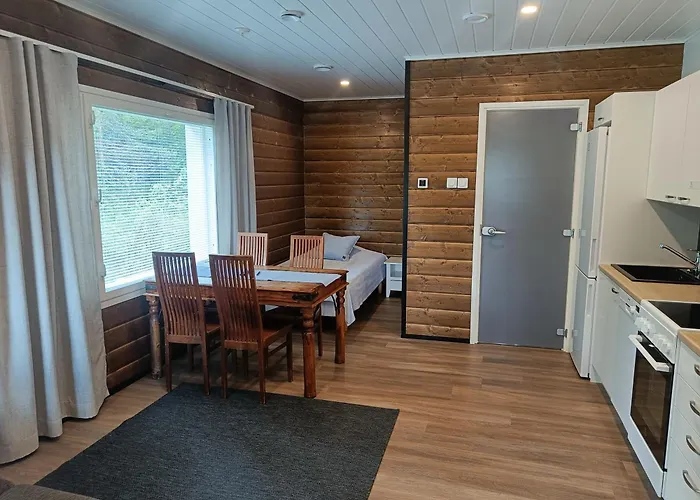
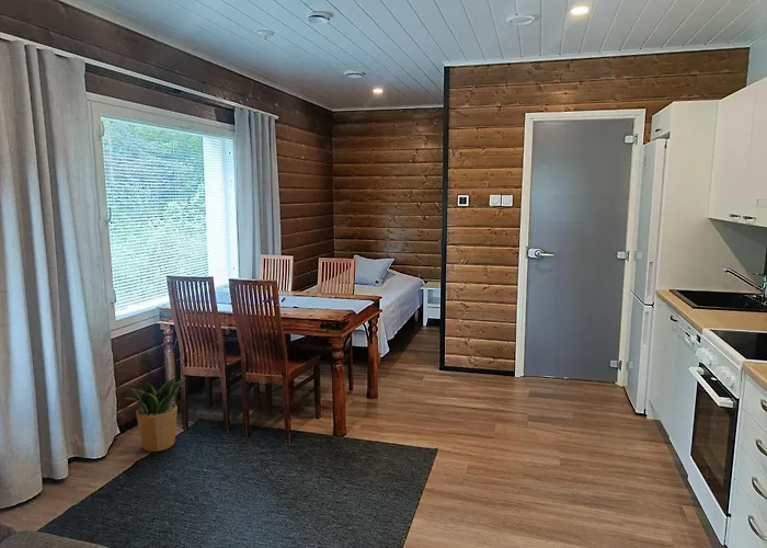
+ potted plant (160, 413)
